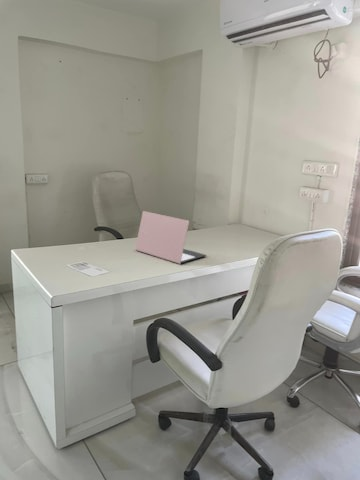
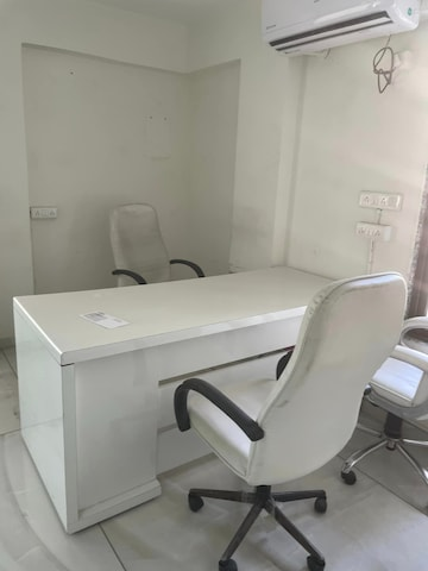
- laptop (171, 234)
